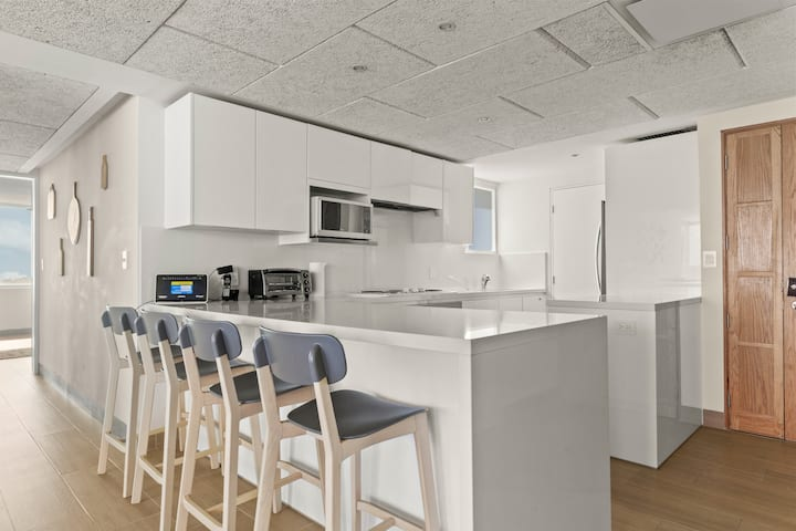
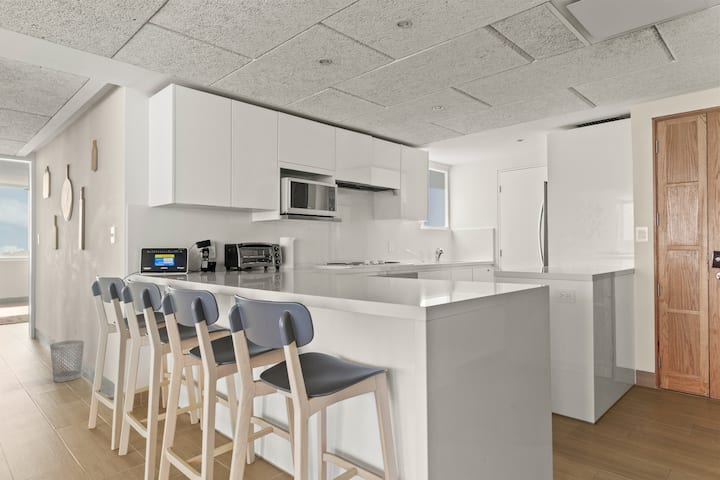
+ wastebasket (67, 360)
